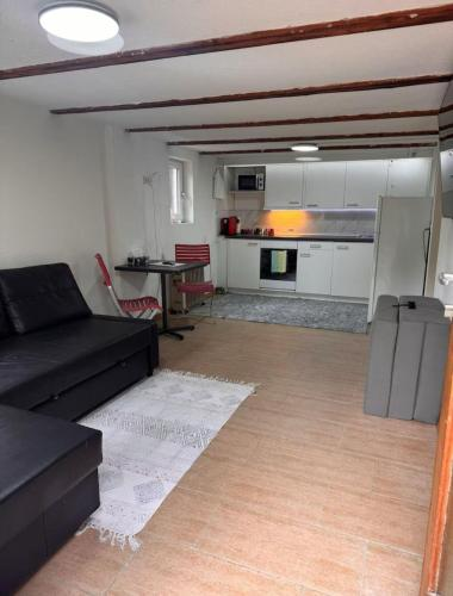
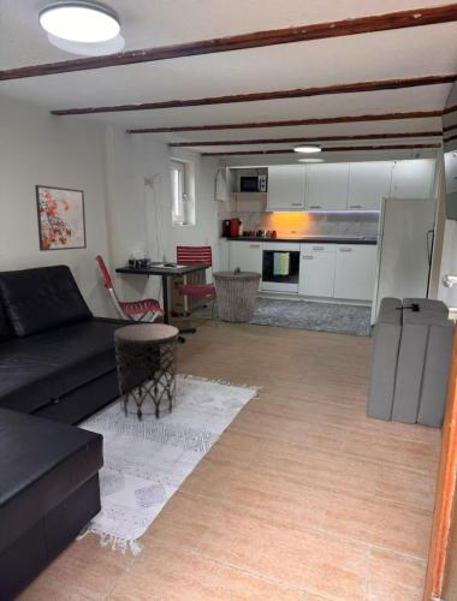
+ side table (147, 370)
+ trash can (236, 292)
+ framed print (63, 219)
